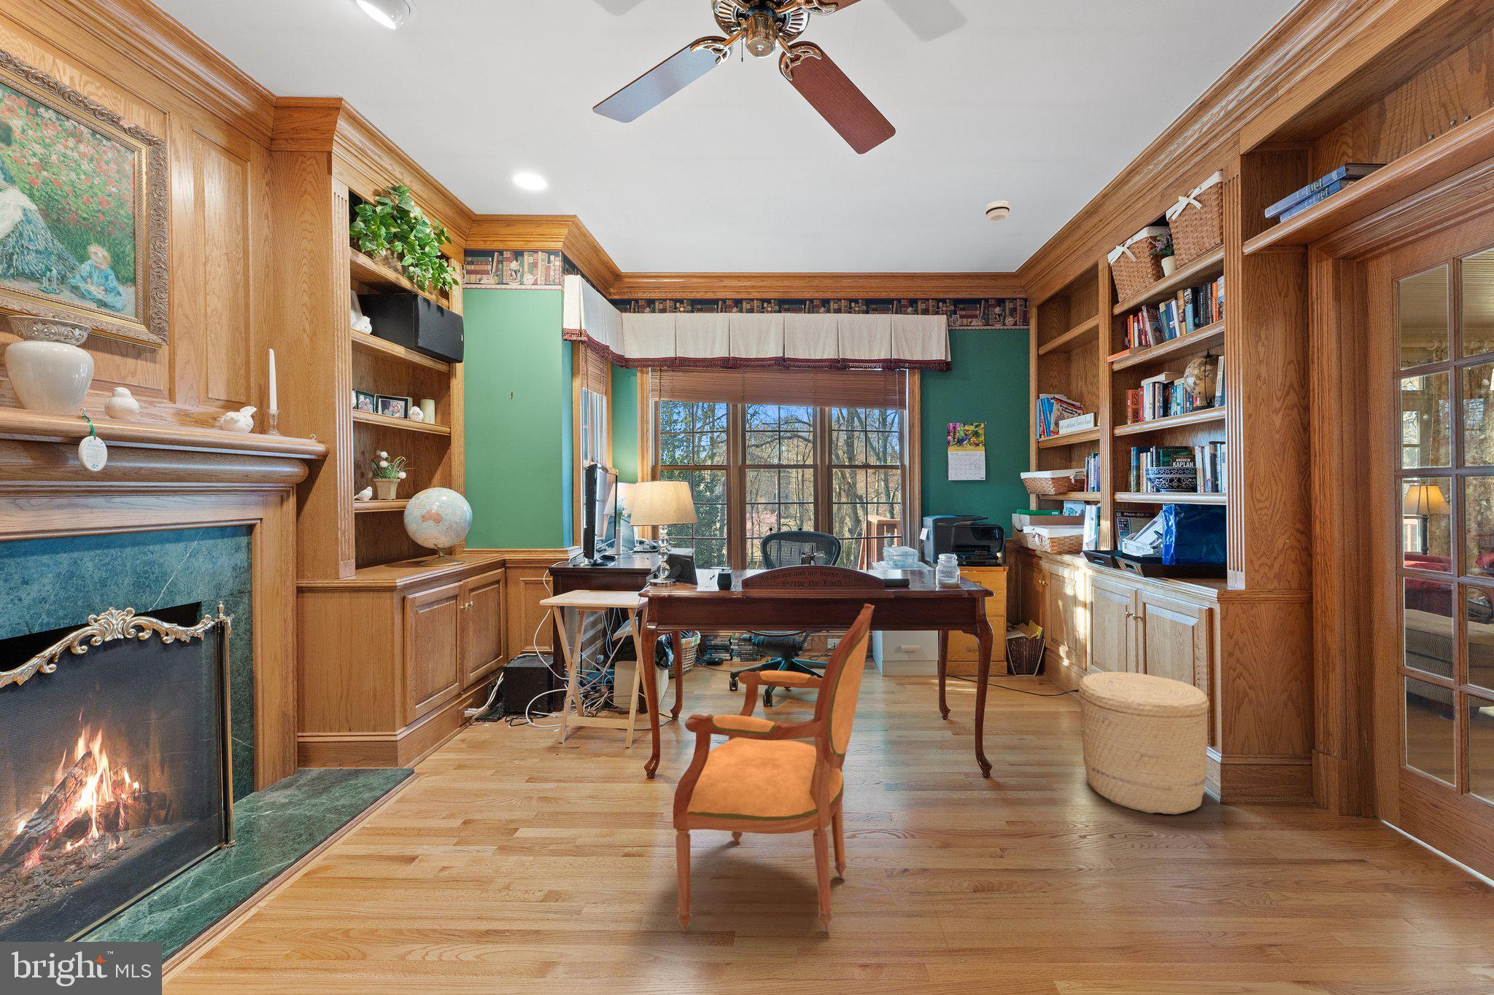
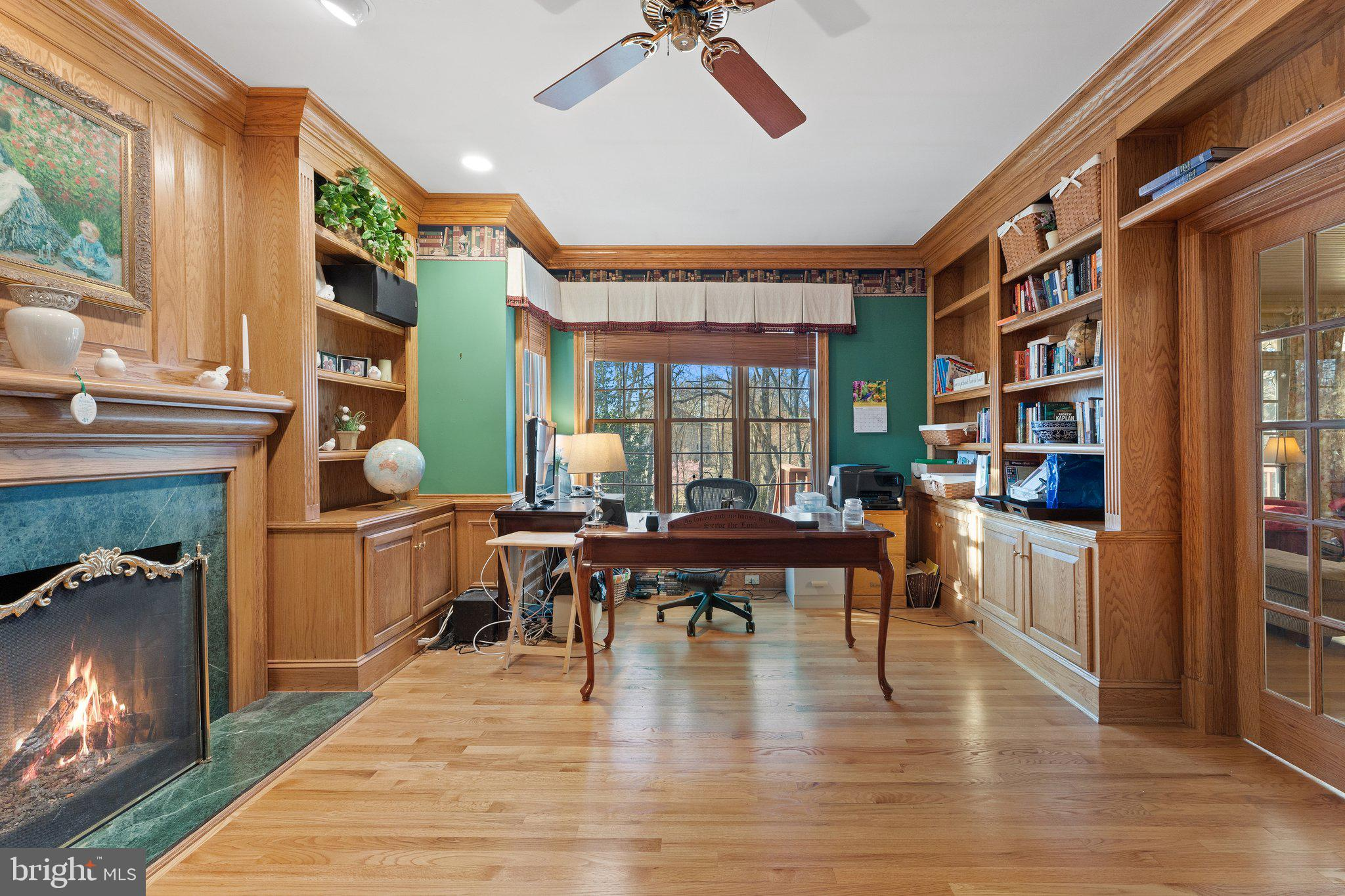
- smoke detector (997, 211)
- woven basket (1141, 737)
- armchair (781, 747)
